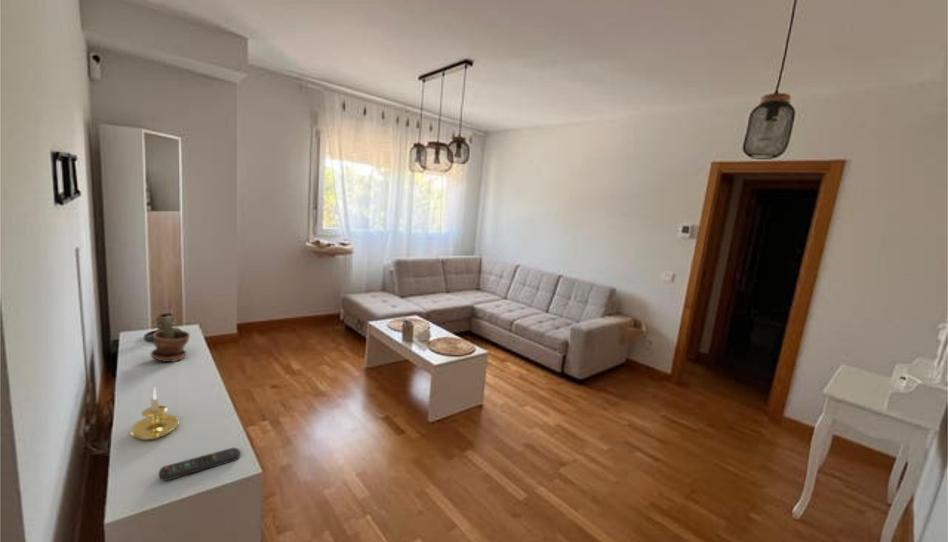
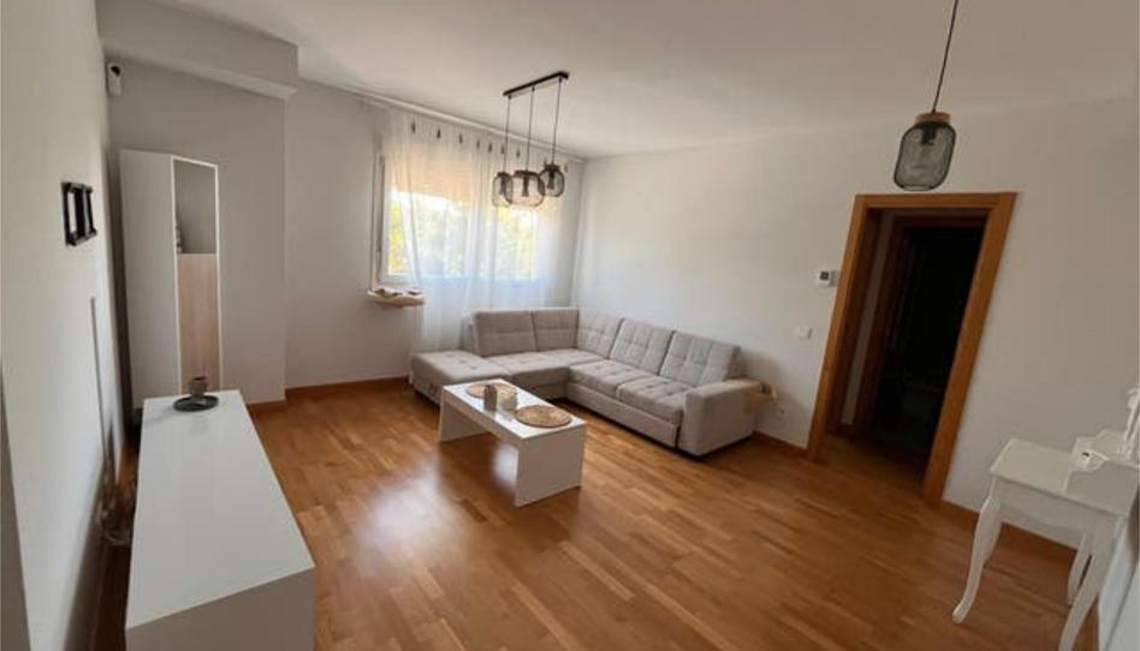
- remote control (201, 462)
- potted plant (170, 336)
- candle holder (155, 407)
